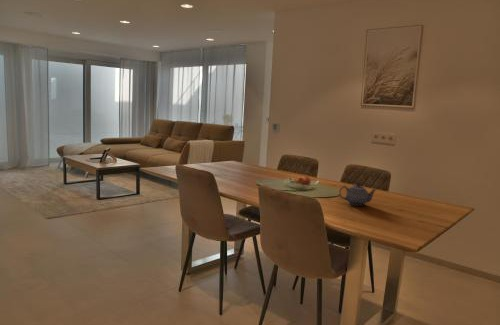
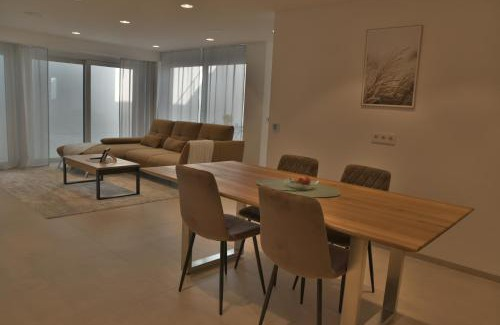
- teapot (357, 193)
